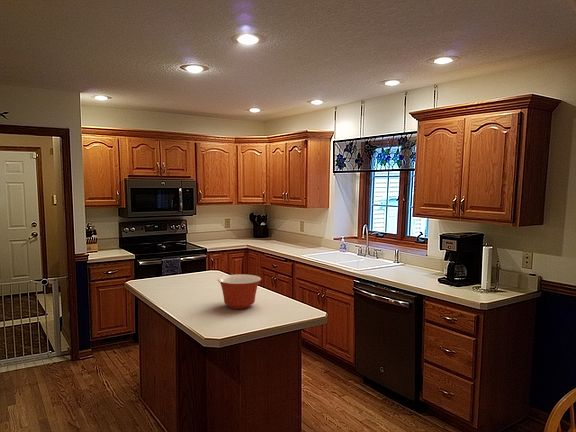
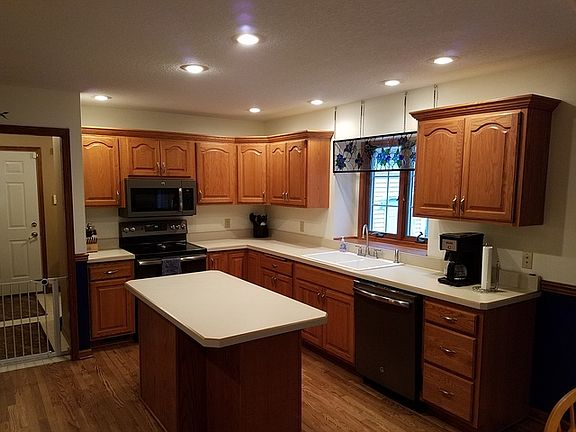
- mixing bowl (239, 292)
